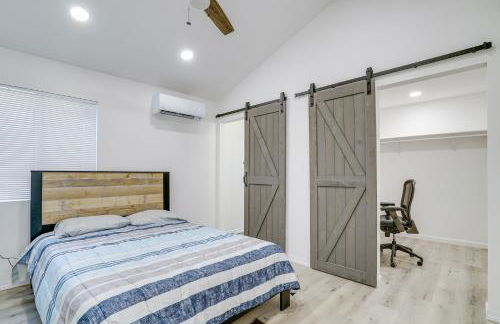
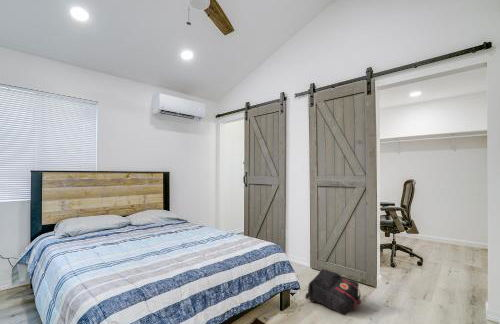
+ backpack (335, 288)
